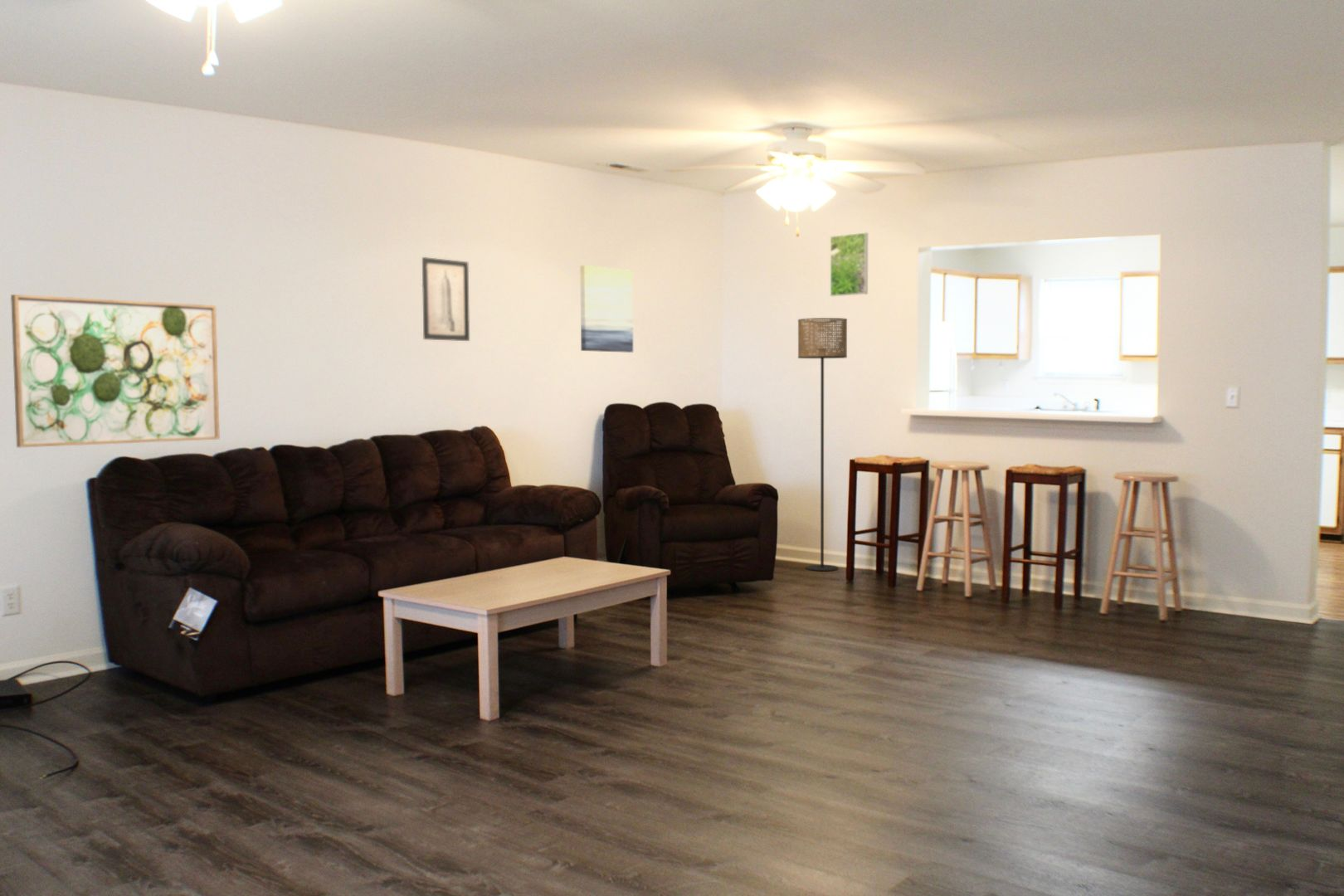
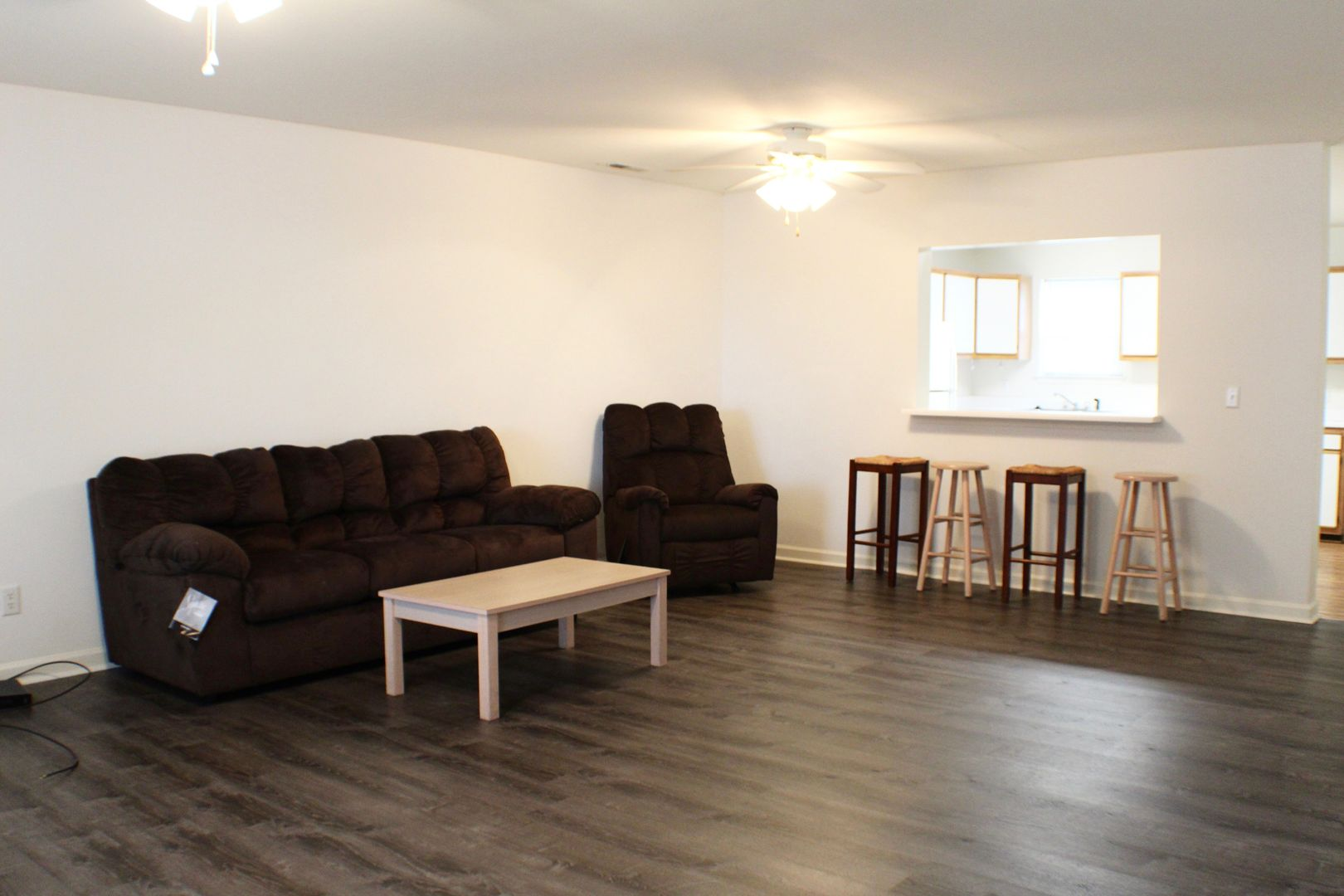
- floor lamp (822, 444)
- wall art (607, 309)
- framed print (849, 265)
- wall art (446, 299)
- wall art (123, 372)
